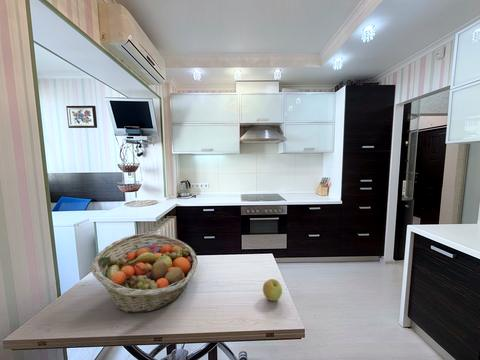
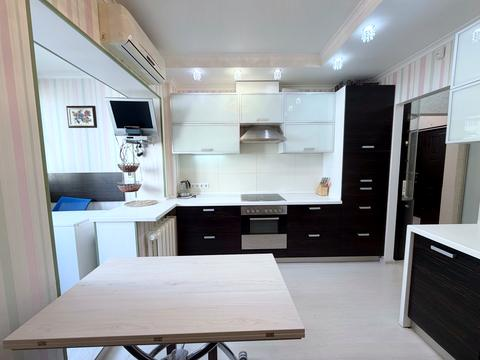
- apple (272, 290)
- fruit basket (151, 266)
